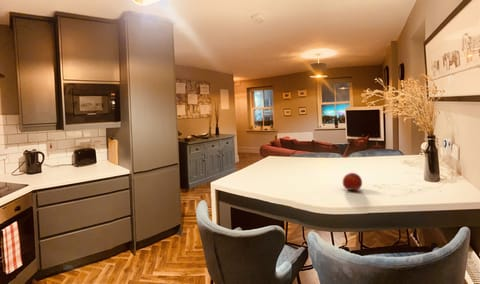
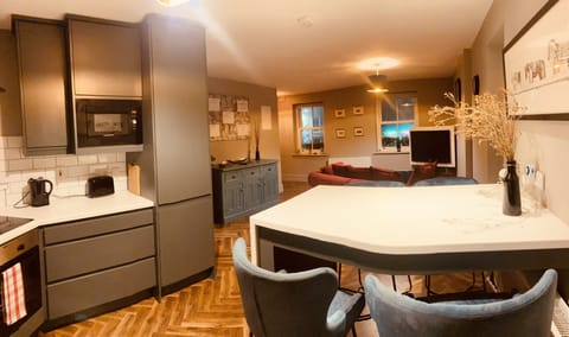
- fruit (352, 181)
